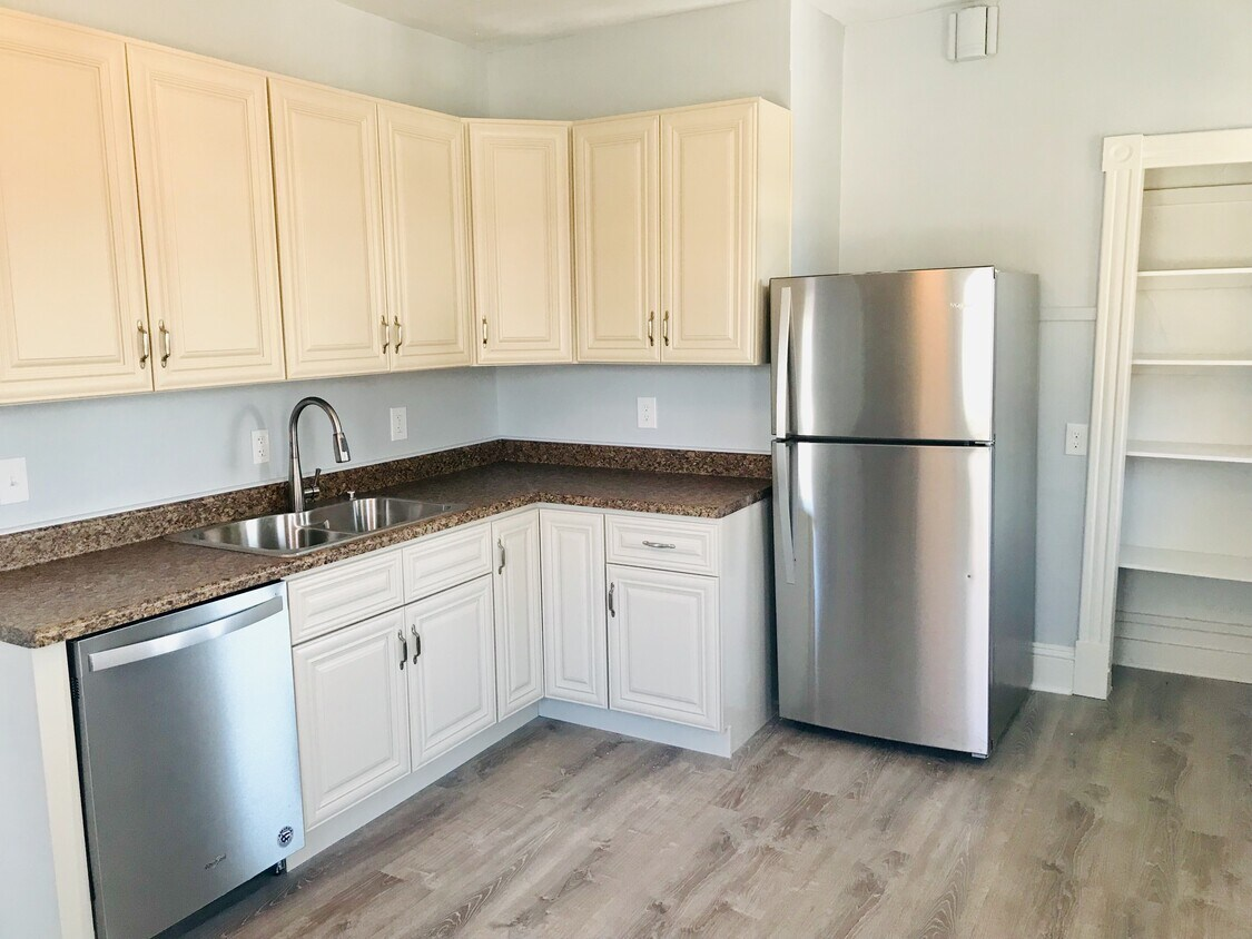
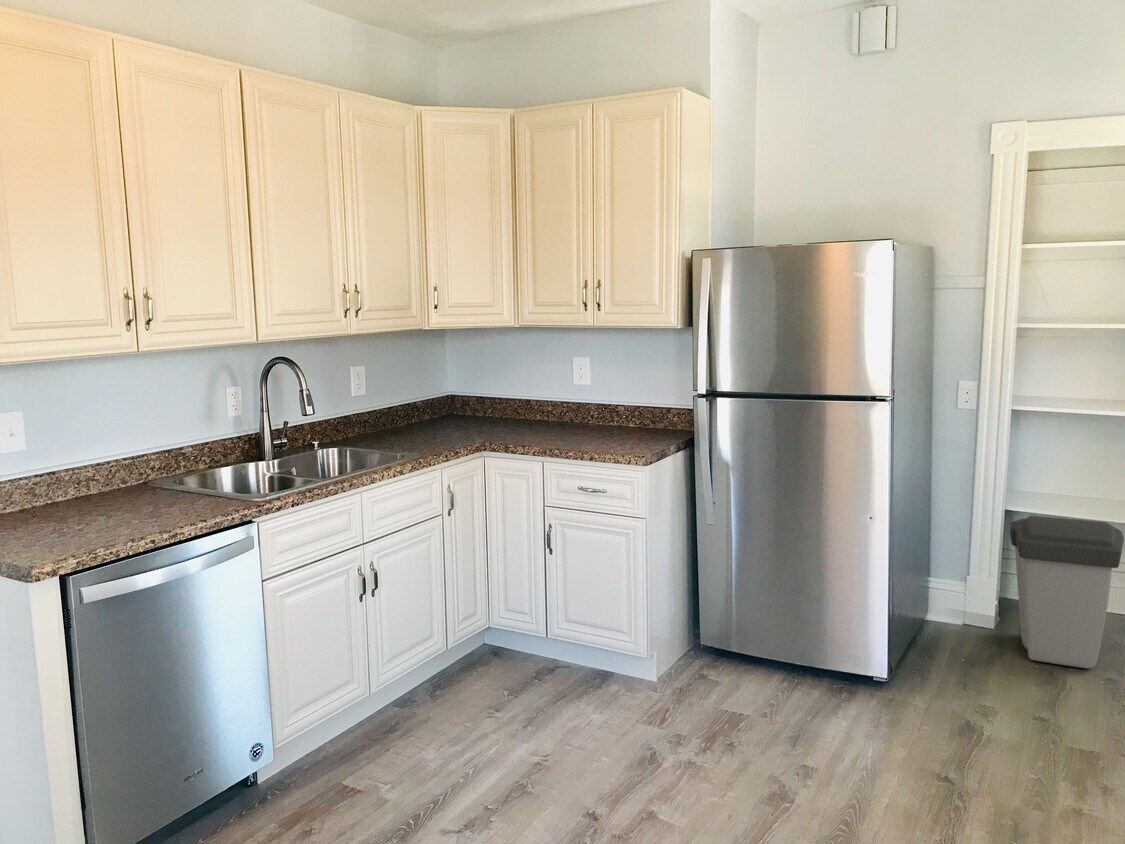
+ trash can (1061, 588)
